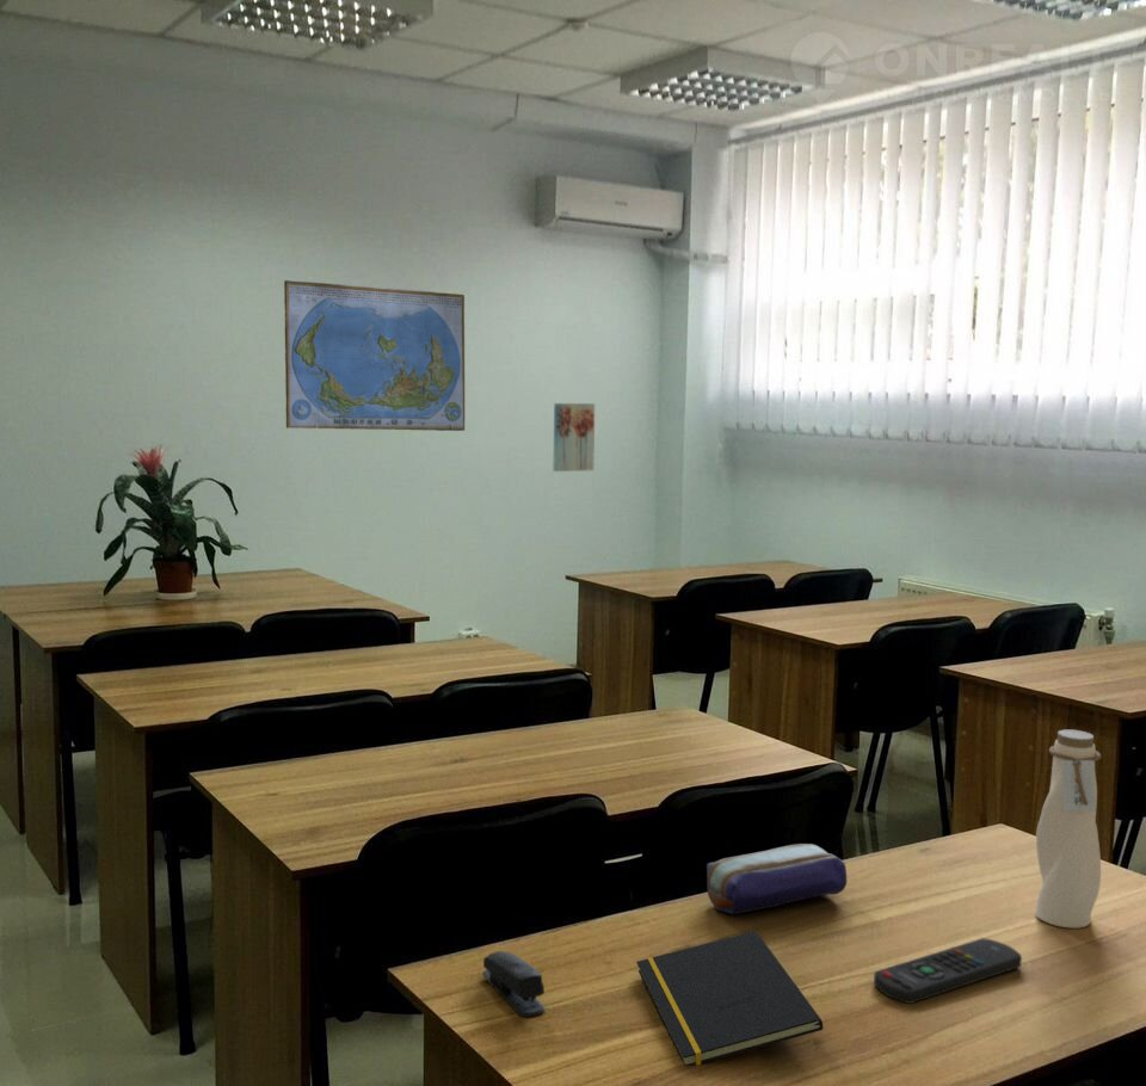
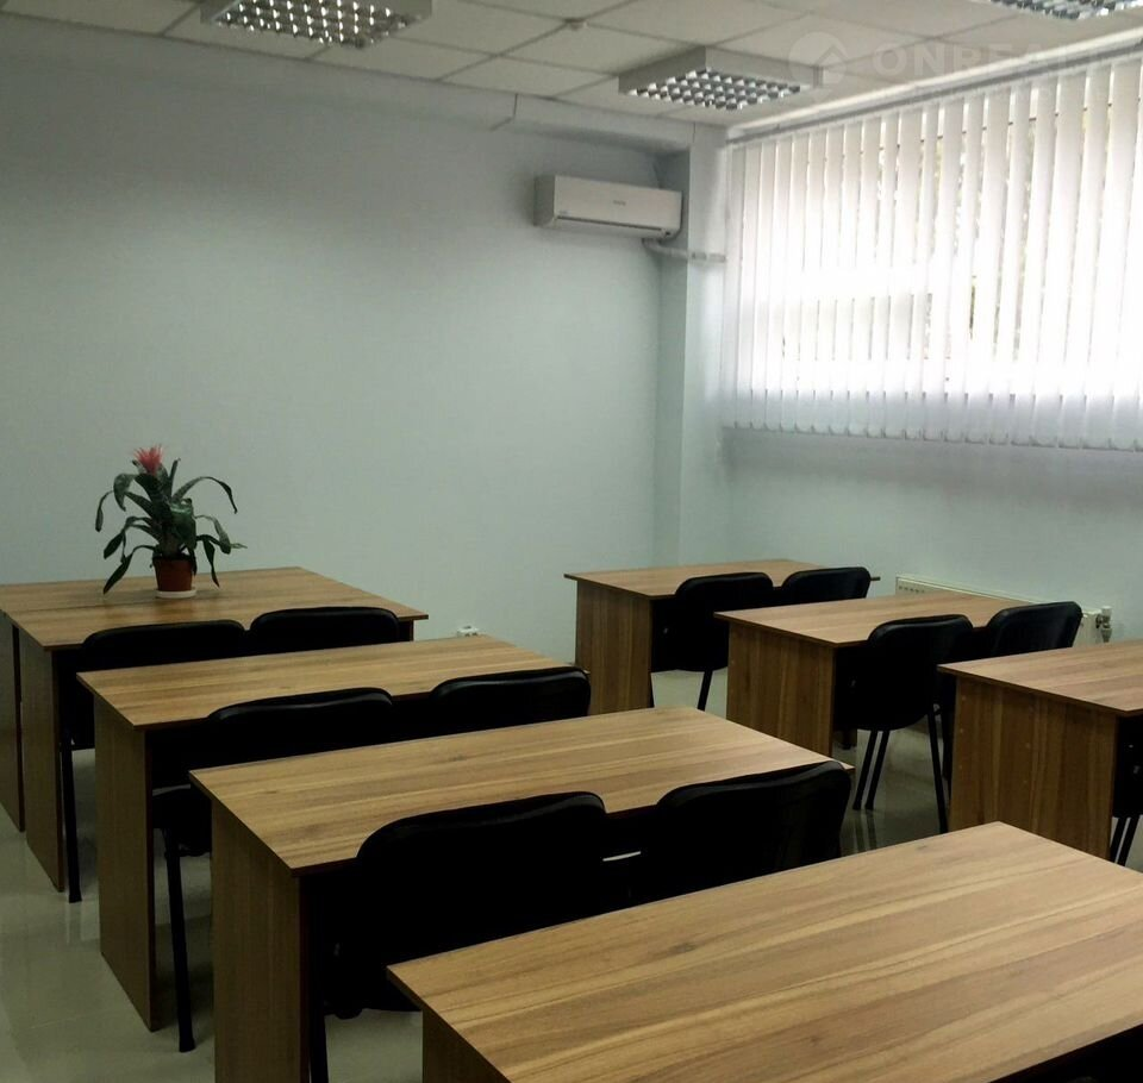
- stapler (512, 974)
- wall art (574, 437)
- water bottle (1072, 828)
- remote control (948, 968)
- pencil case (777, 877)
- notepad (723, 993)
- world map (378, 359)
